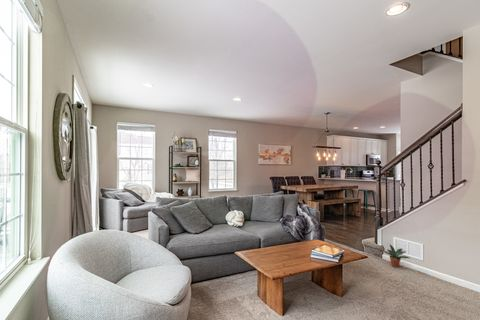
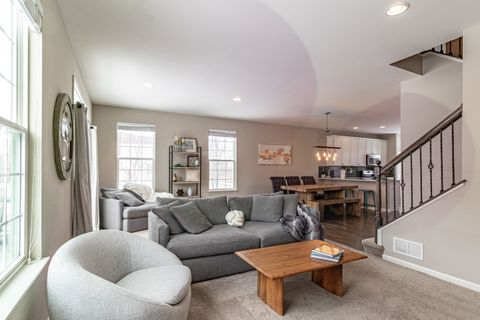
- potted plant (395, 256)
